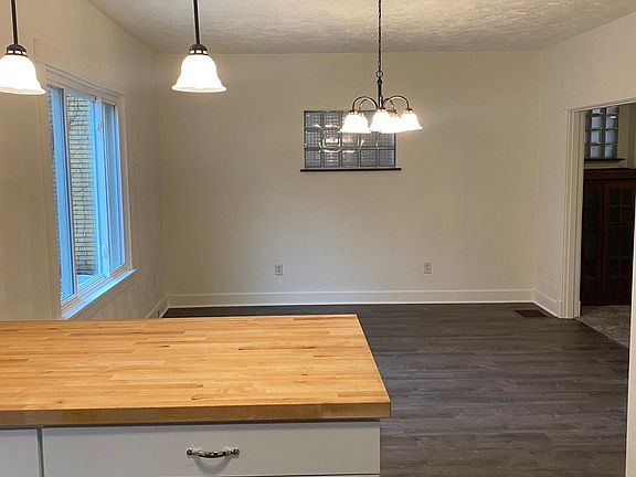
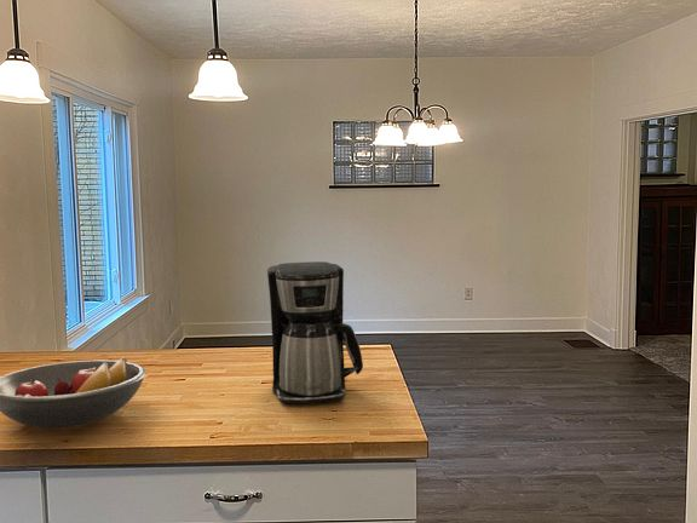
+ fruit bowl (69, 392)
+ coffee maker (316, 326)
